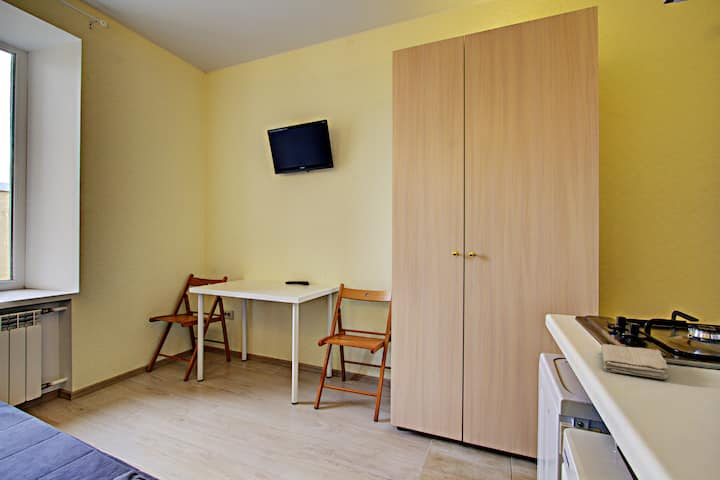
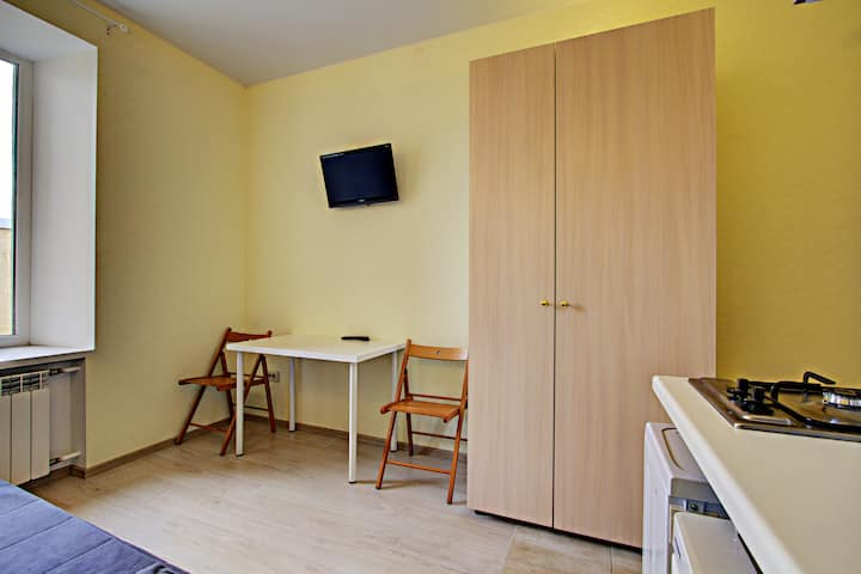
- washcloth (631, 358)
